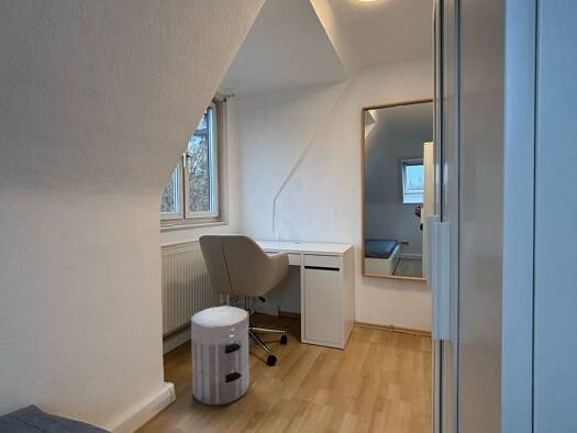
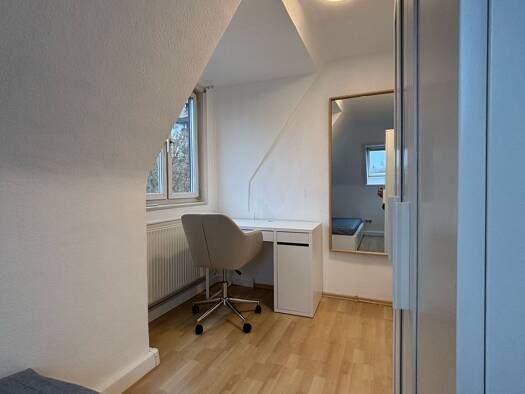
- waste bin (220, 347)
